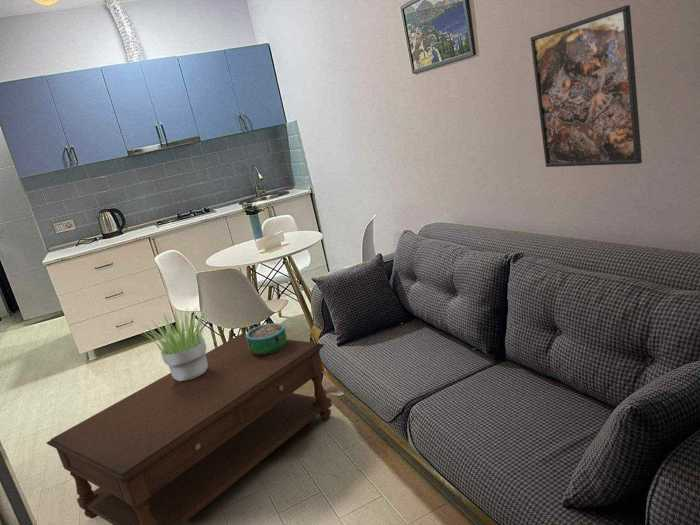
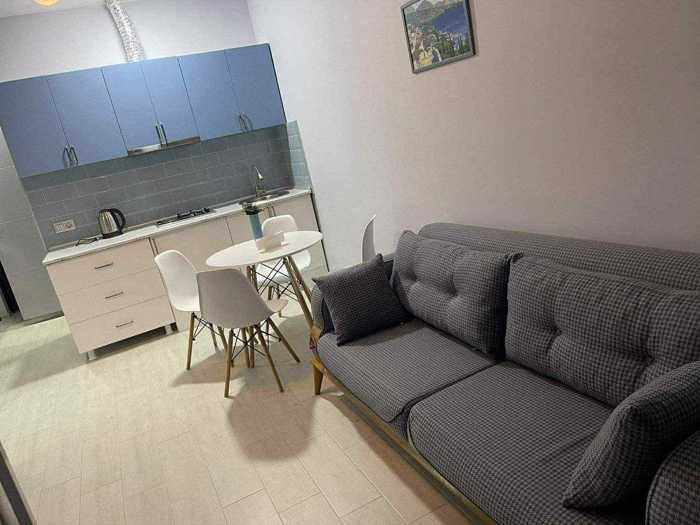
- potted plant (182, 346)
- decorative bowl (266, 338)
- coffee table (207, 425)
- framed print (582, 96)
